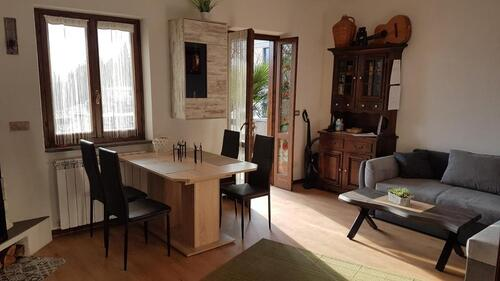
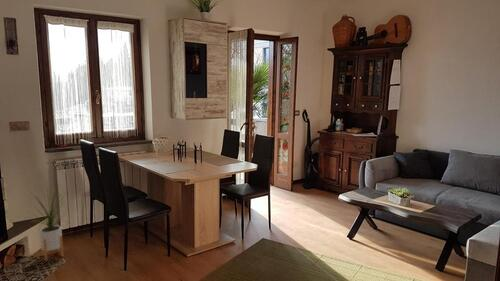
+ house plant (49, 219)
